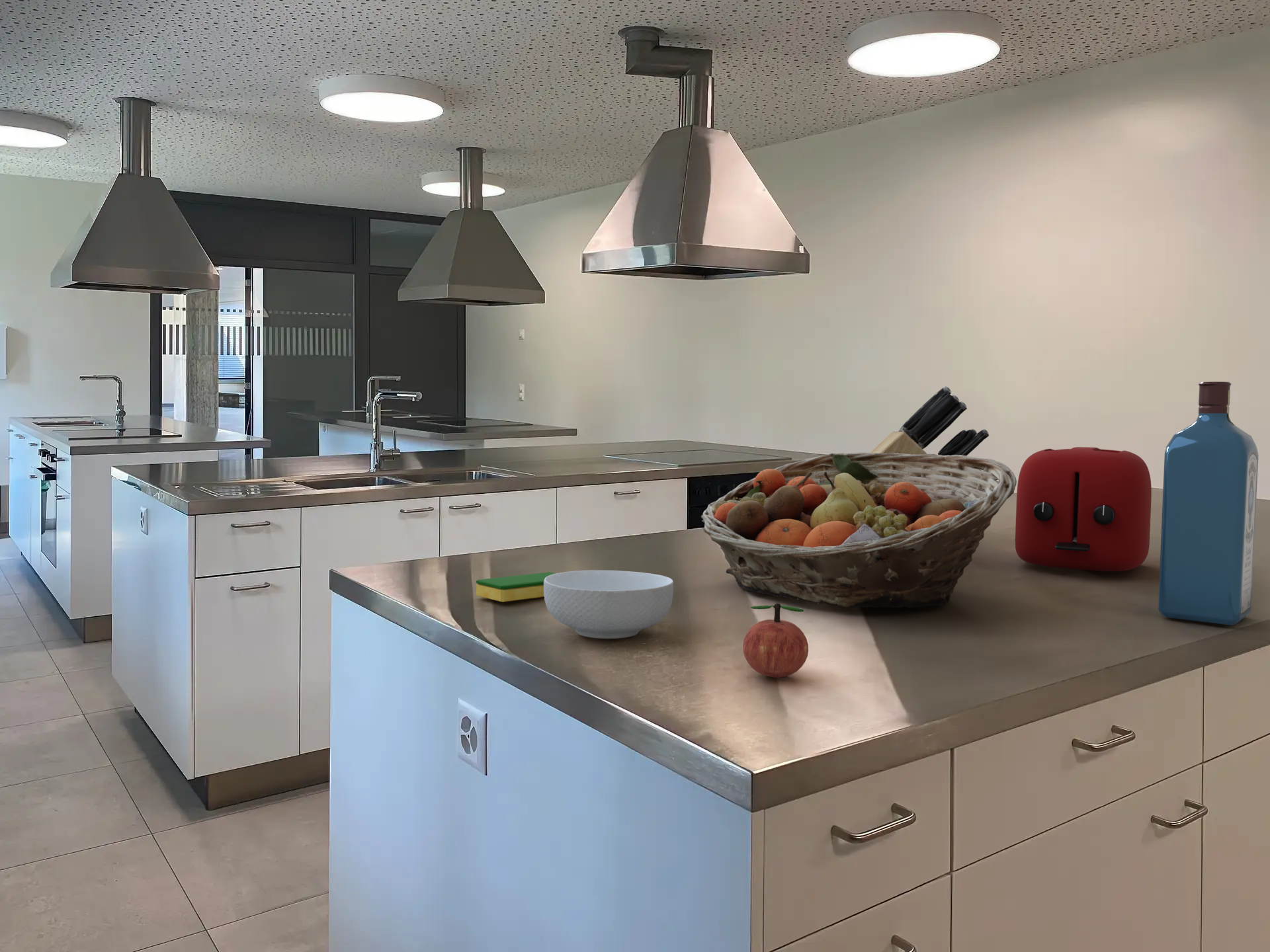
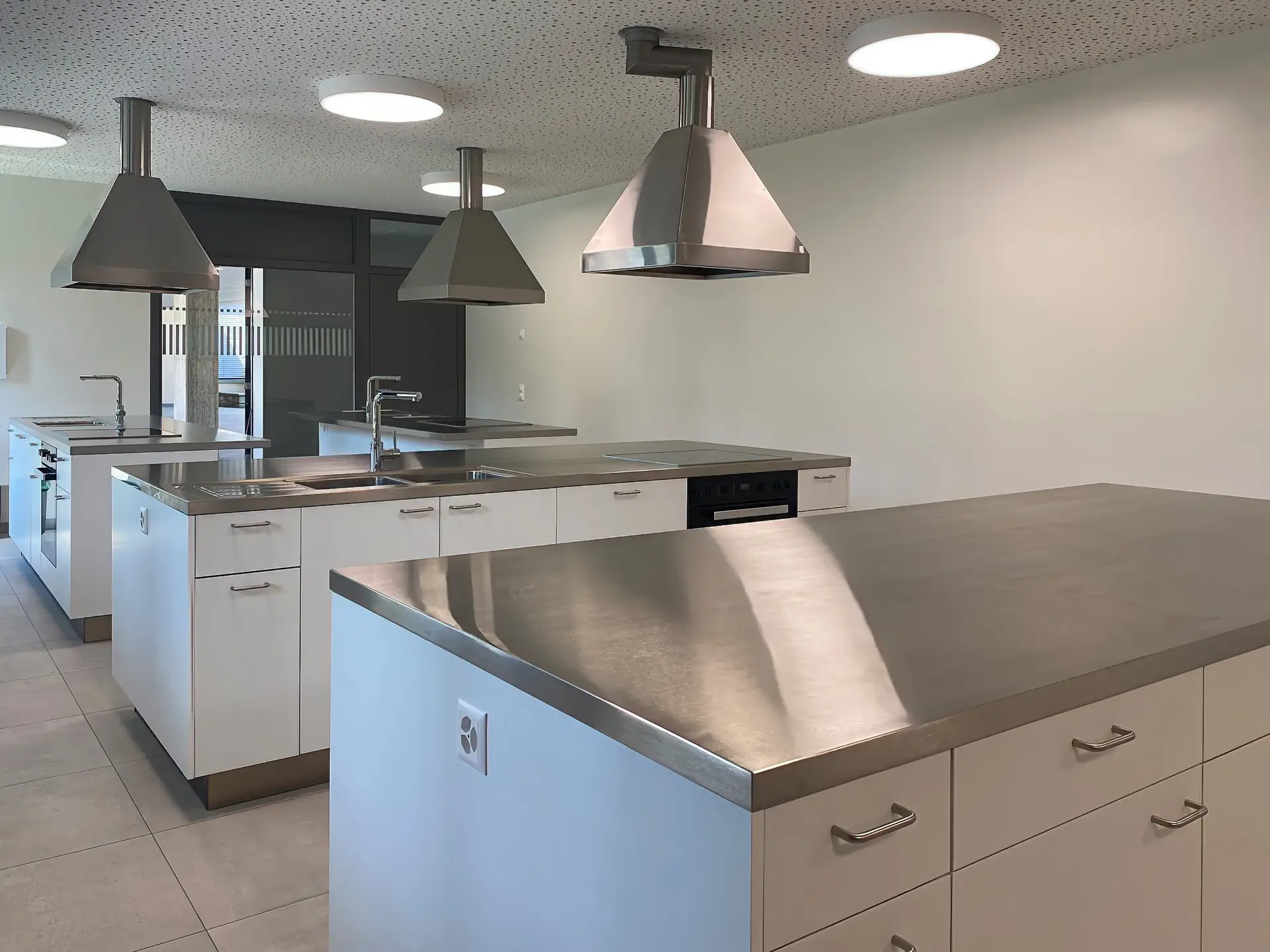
- liquor (1209, 500)
- cereal bowl (609, 606)
- fruit basket (850, 522)
- knife block (892, 452)
- dish sponge (527, 586)
- apple (775, 639)
- toaster (1082, 507)
